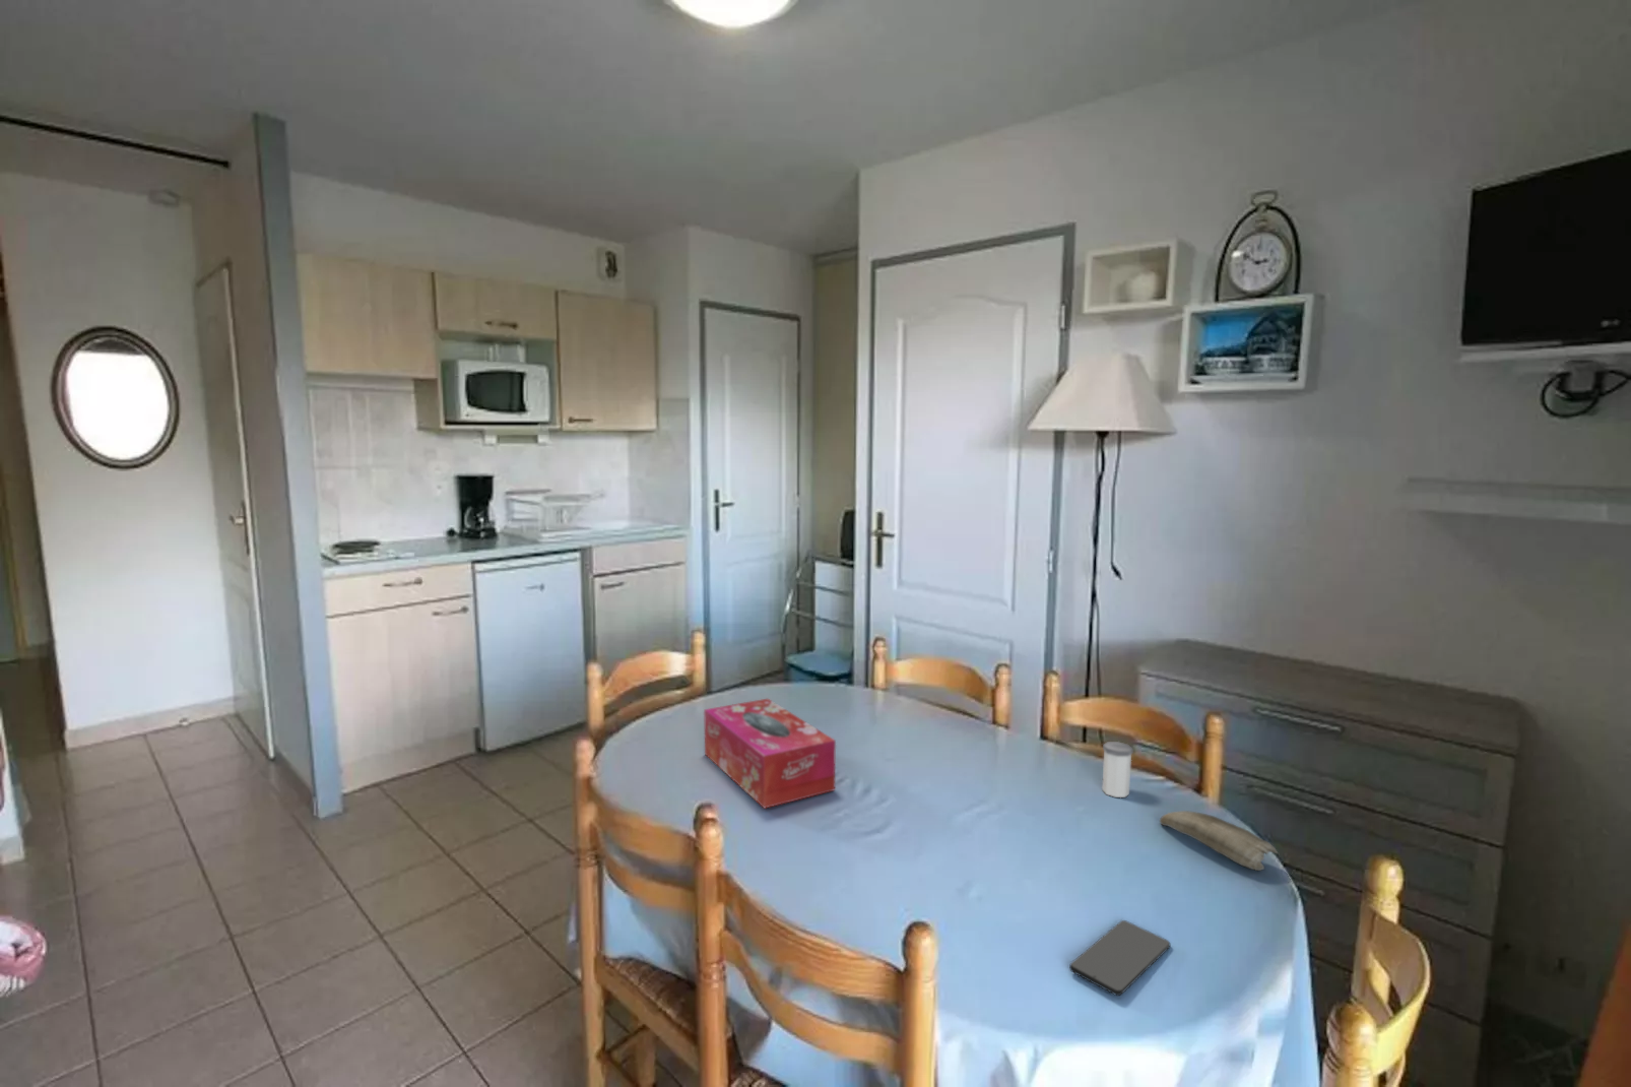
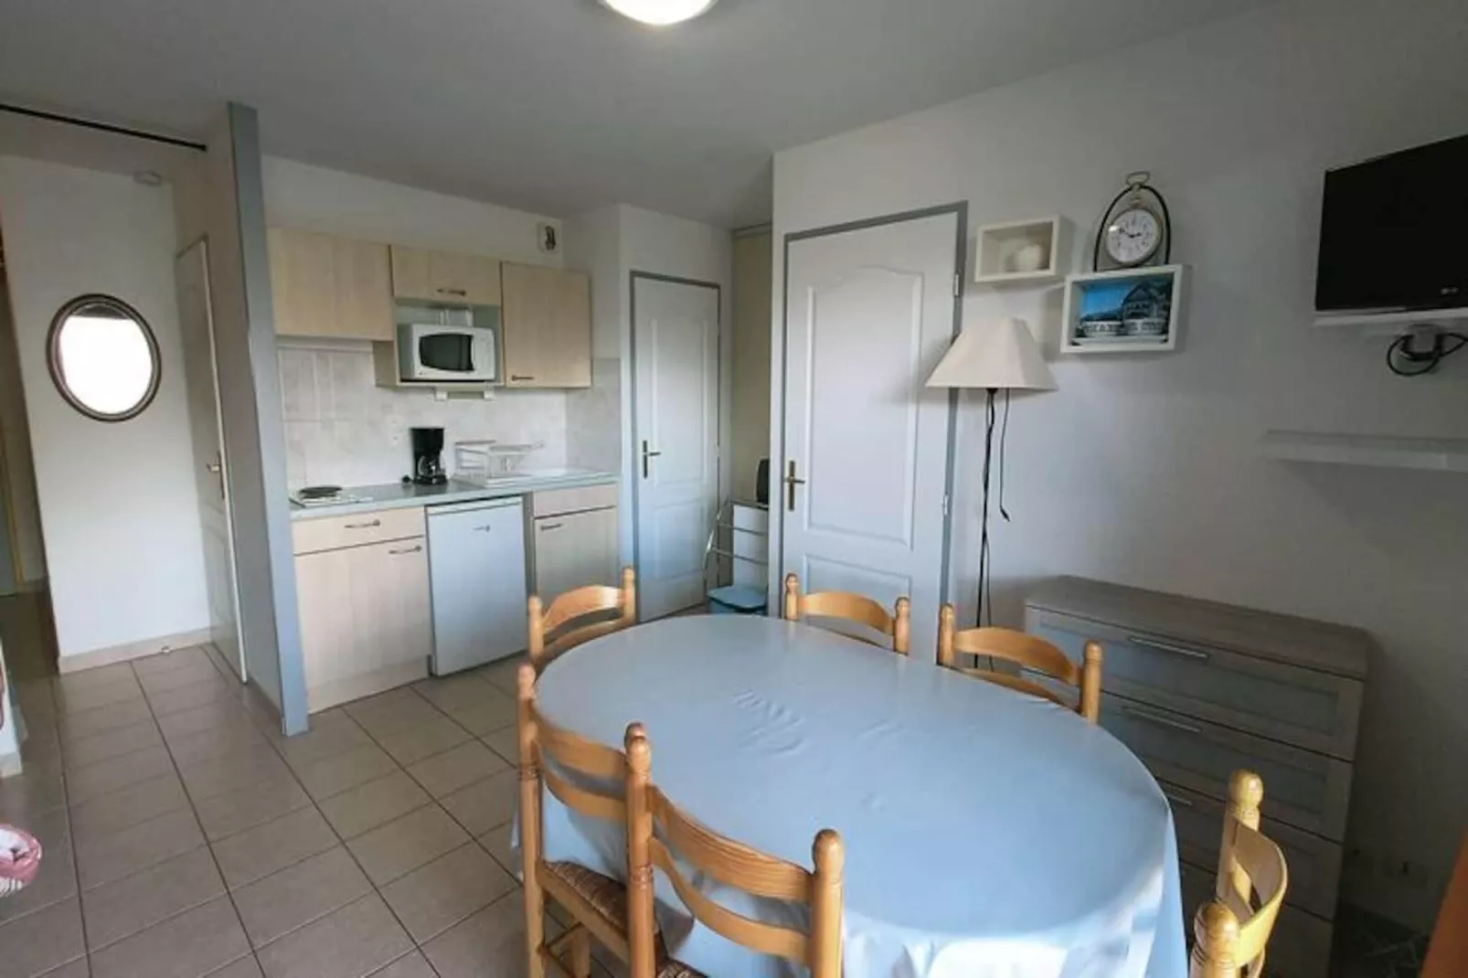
- tissue box (765, 747)
- smartphone (1120, 955)
- animal claw (1209, 833)
- salt shaker (1116, 769)
